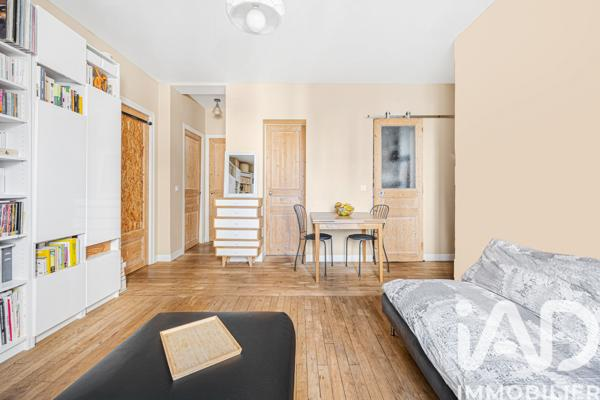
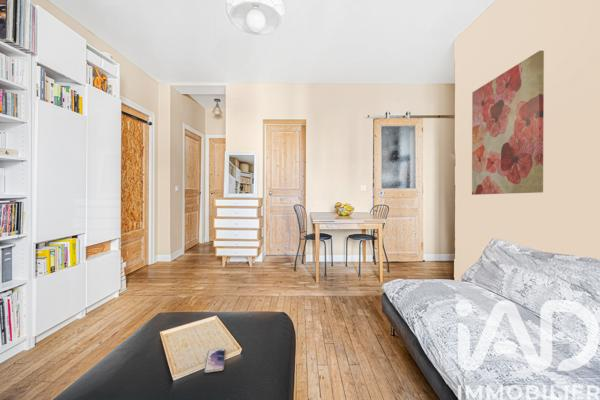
+ smartphone (215, 359)
+ wall art (502, 134)
